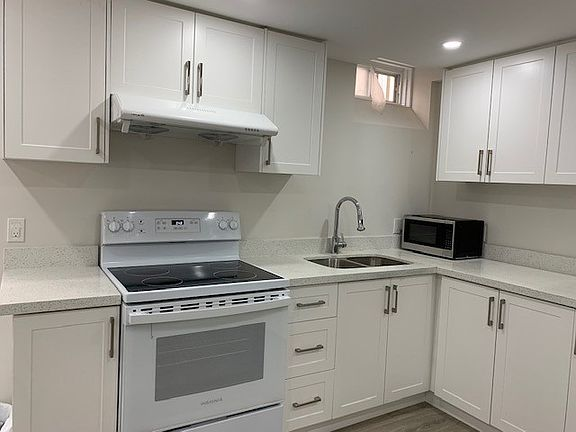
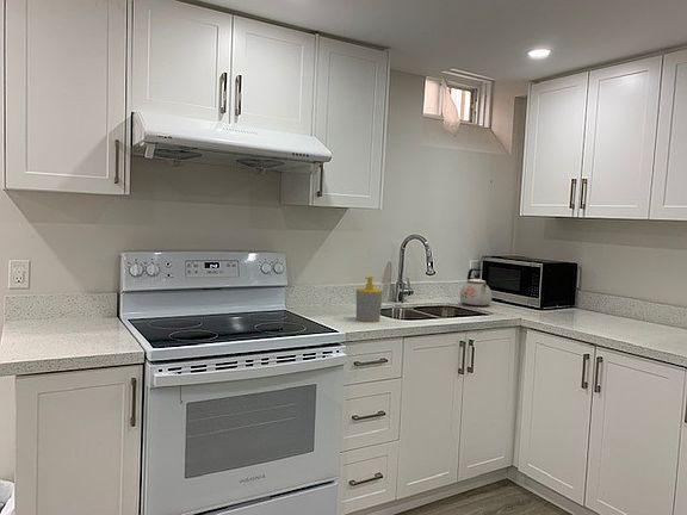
+ soap bottle (369, 298)
+ kettle (476, 286)
